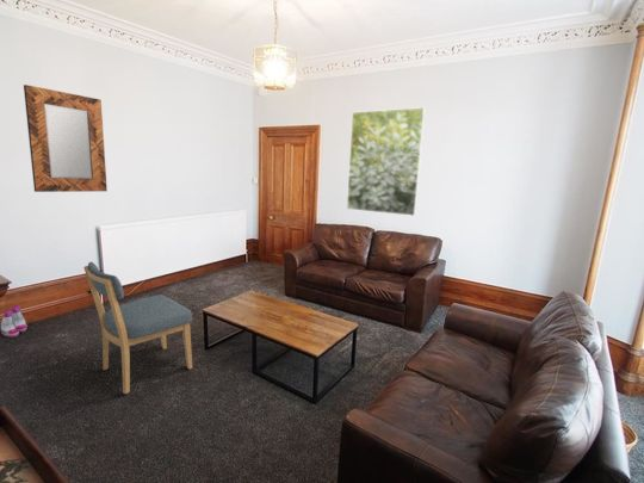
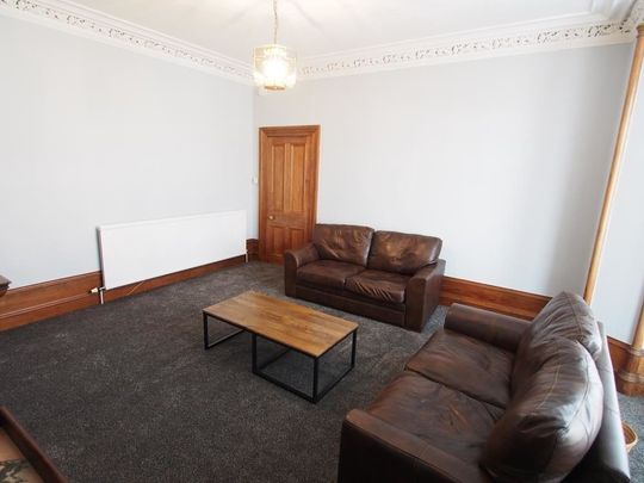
- chair (140, 318)
- boots (13, 318)
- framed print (383, 162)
- home mirror (69, 143)
